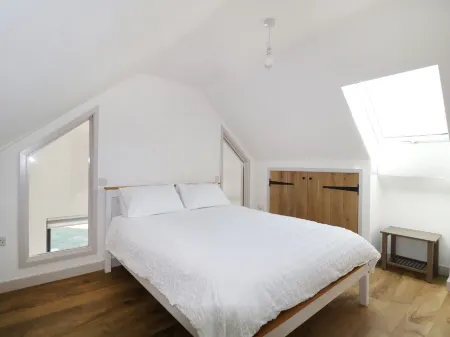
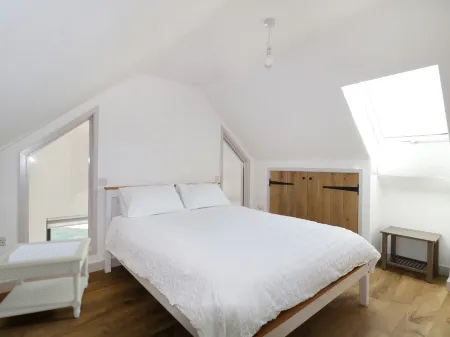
+ side table (46, 275)
